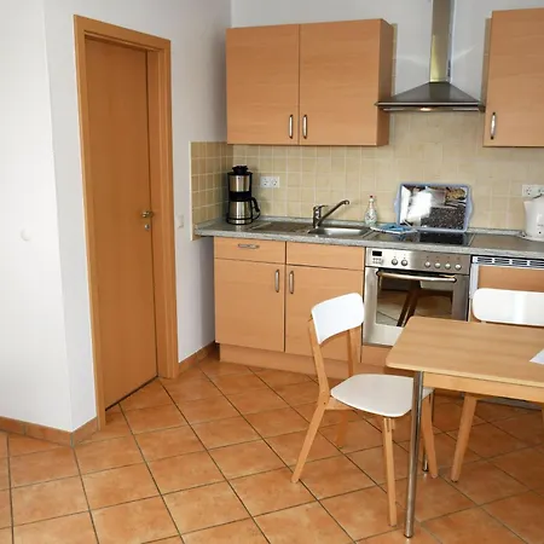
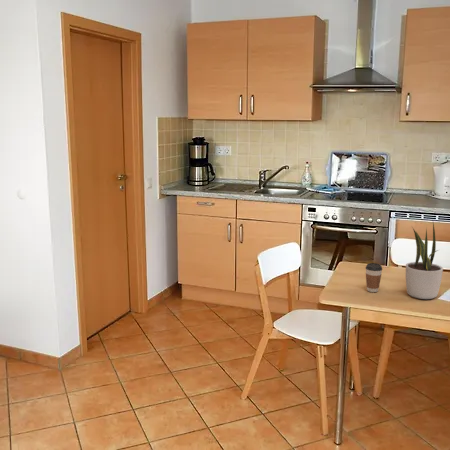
+ potted plant (424, 256)
+ coffee cup (373, 277)
